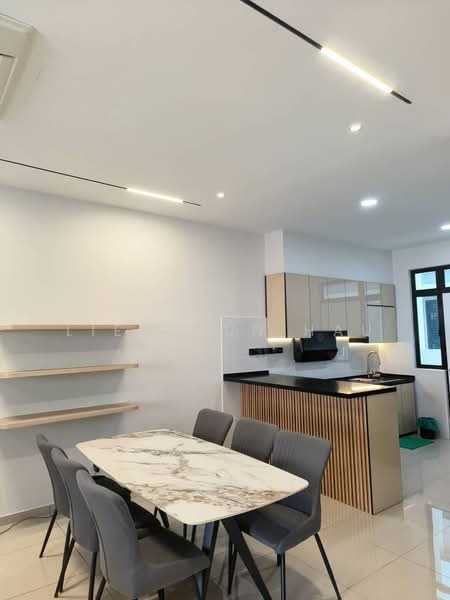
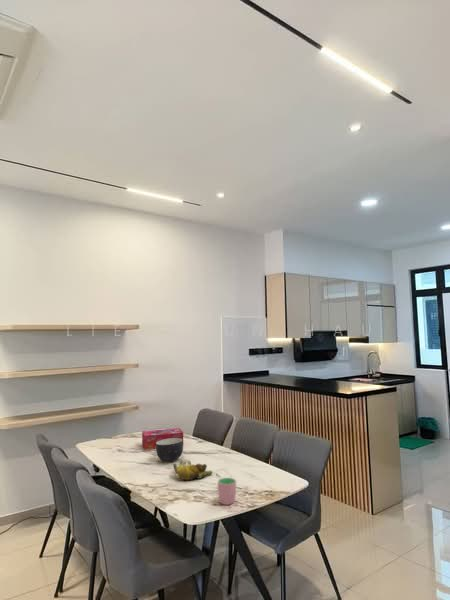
+ banana bunch (192, 469)
+ bowl (169, 450)
+ cup (225, 490)
+ tissue box (162, 438)
